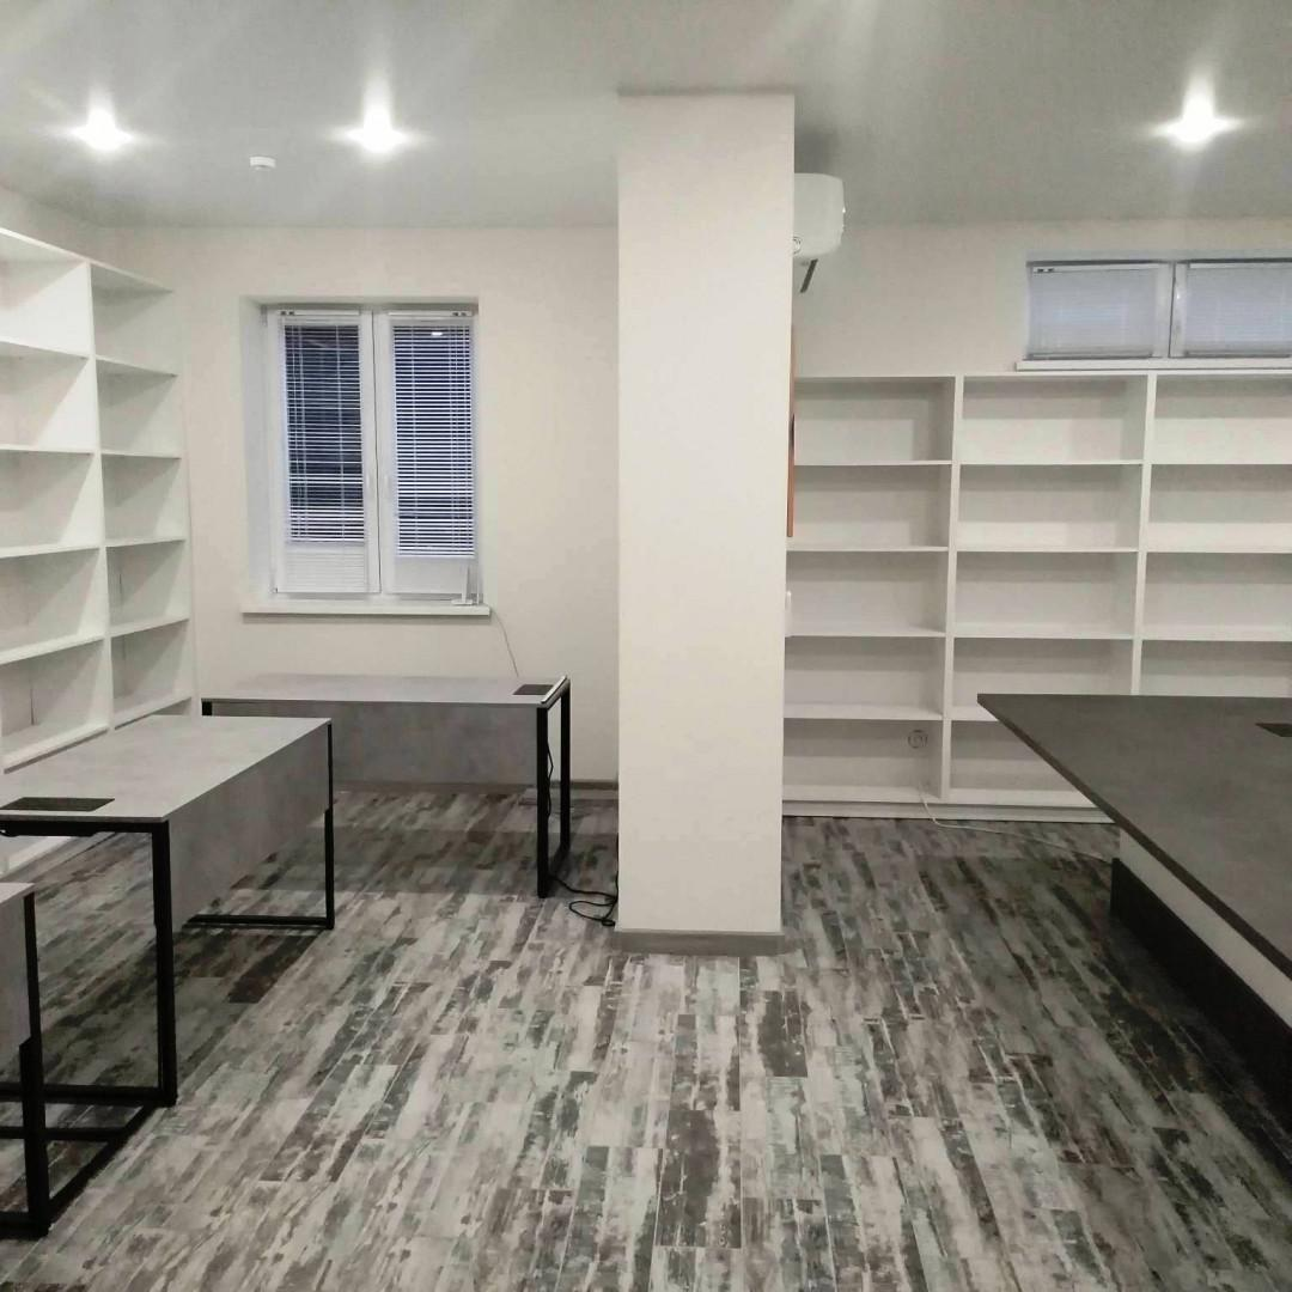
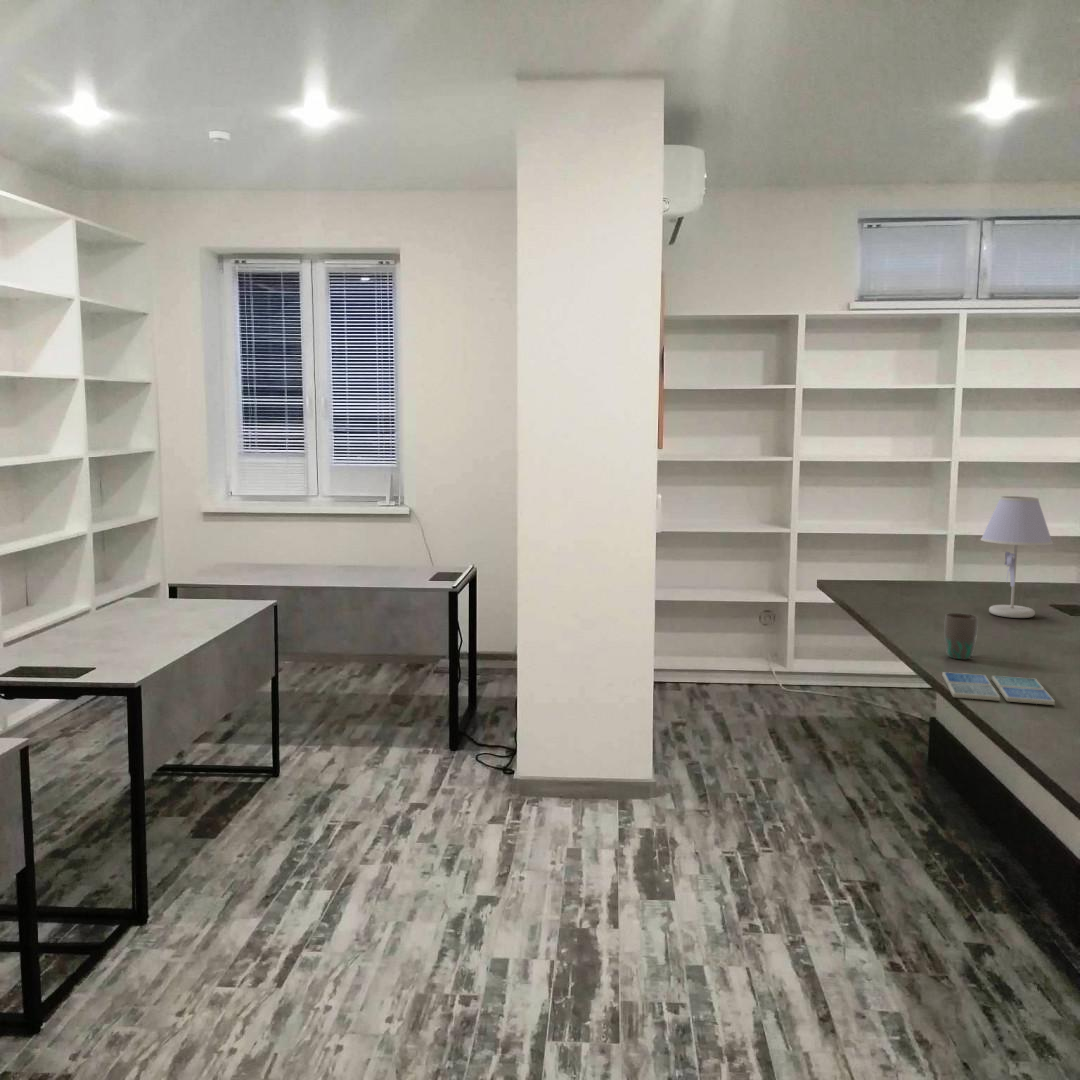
+ drink coaster (997, 687)
+ mug (959, 635)
+ table lamp (1015, 556)
